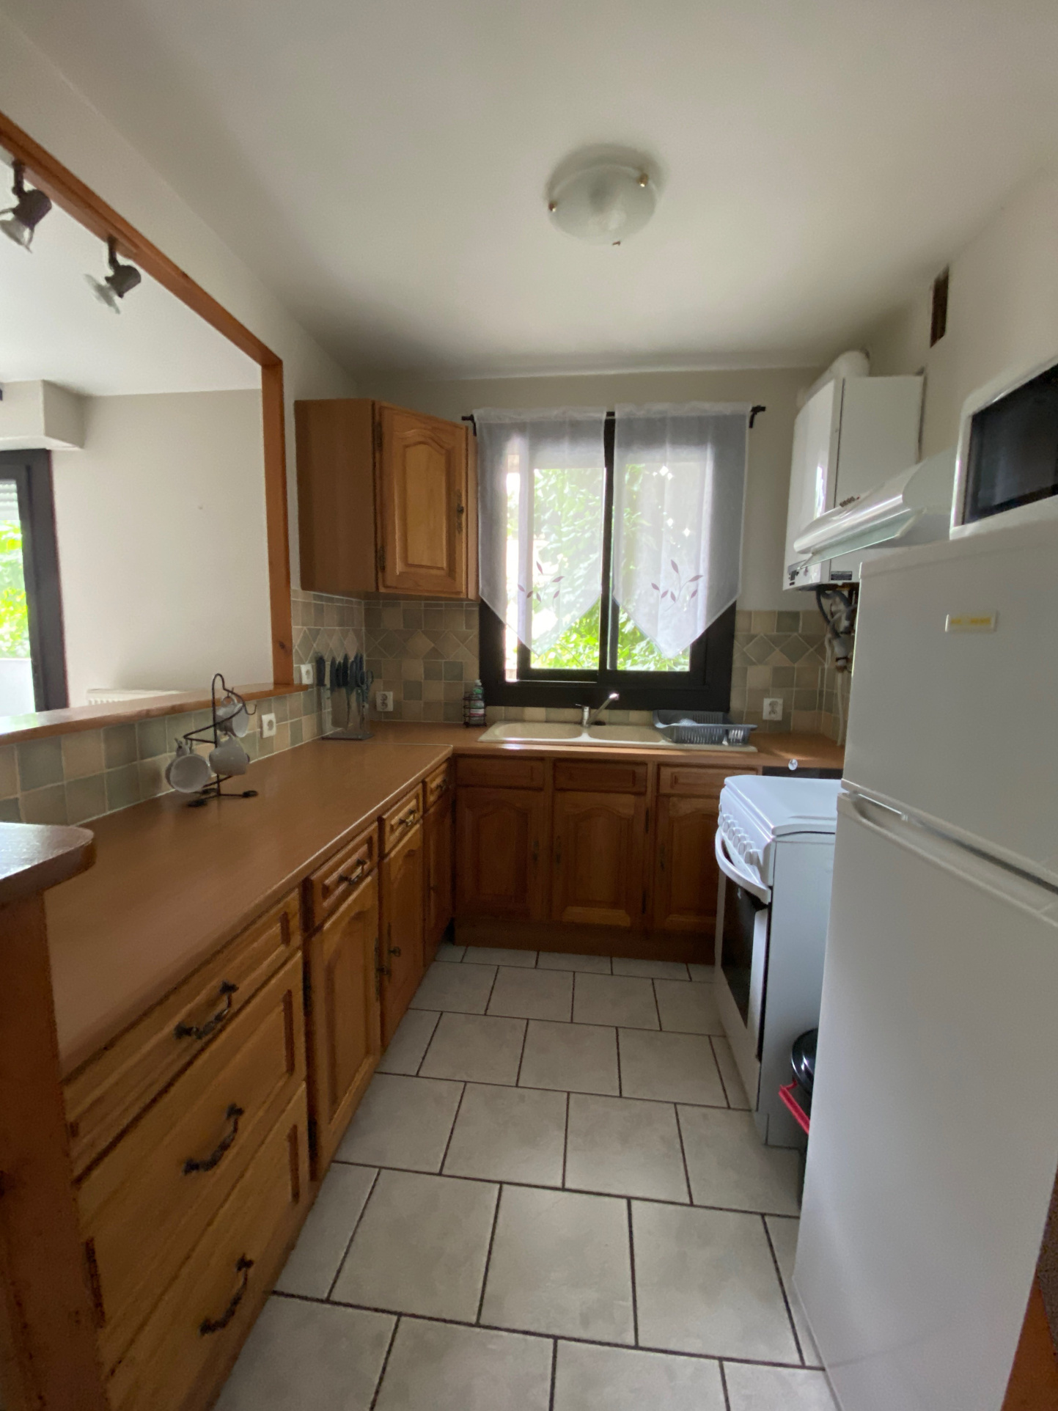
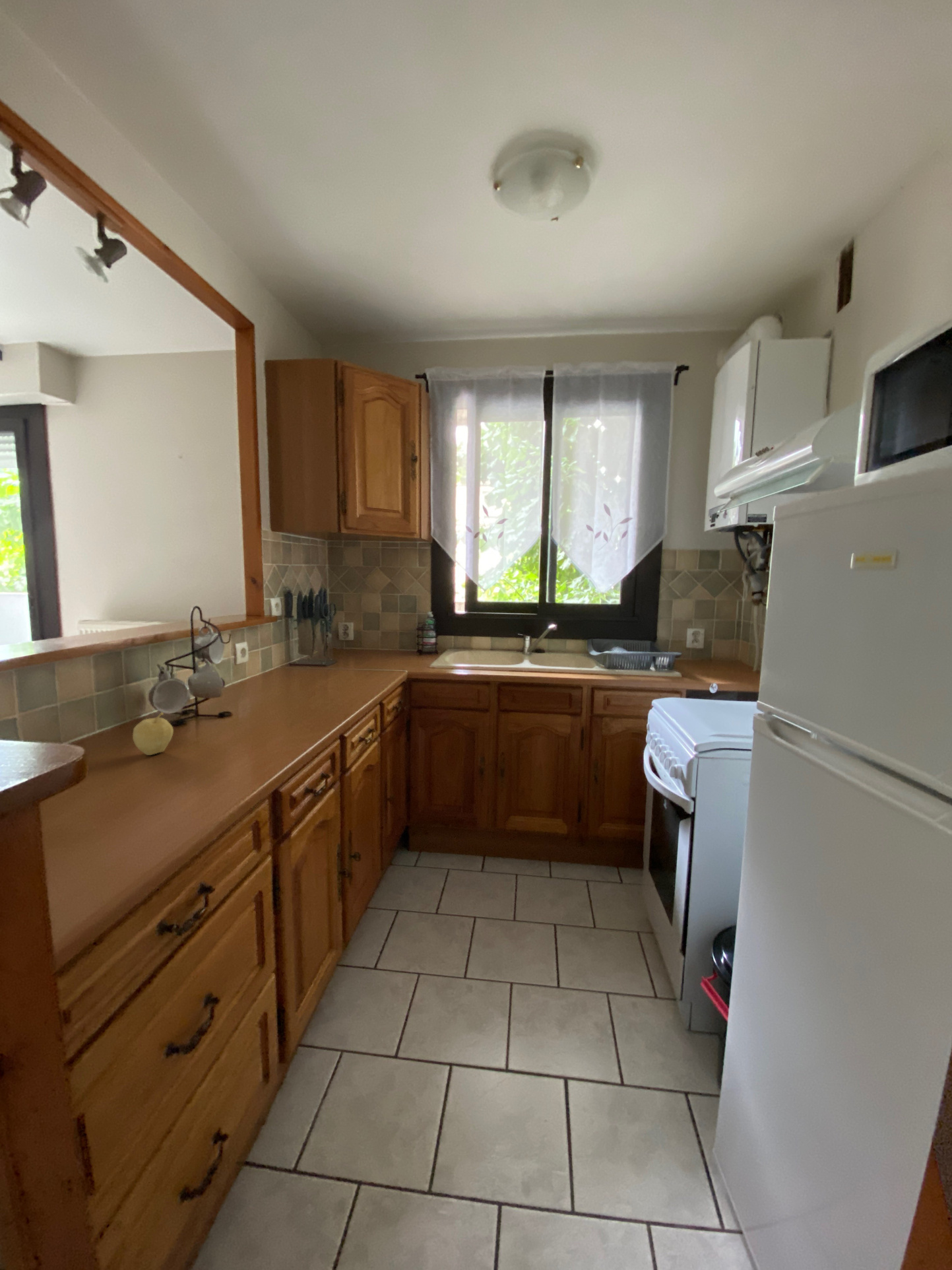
+ fruit (153, 732)
